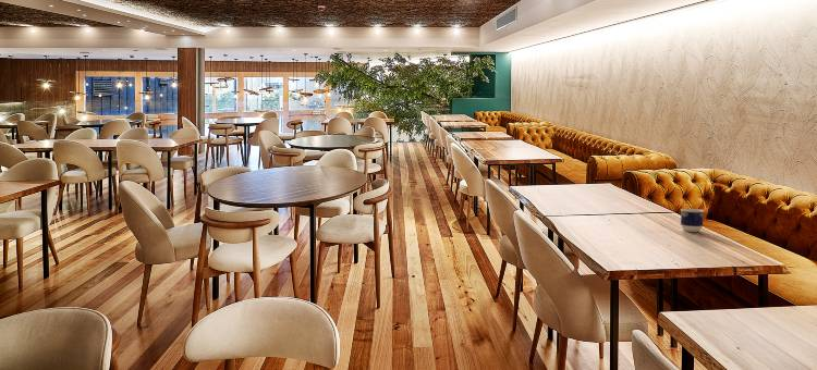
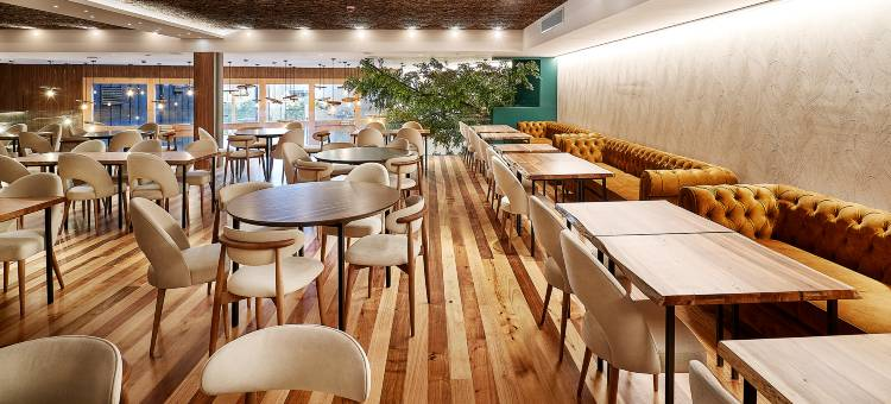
- cup (692, 220)
